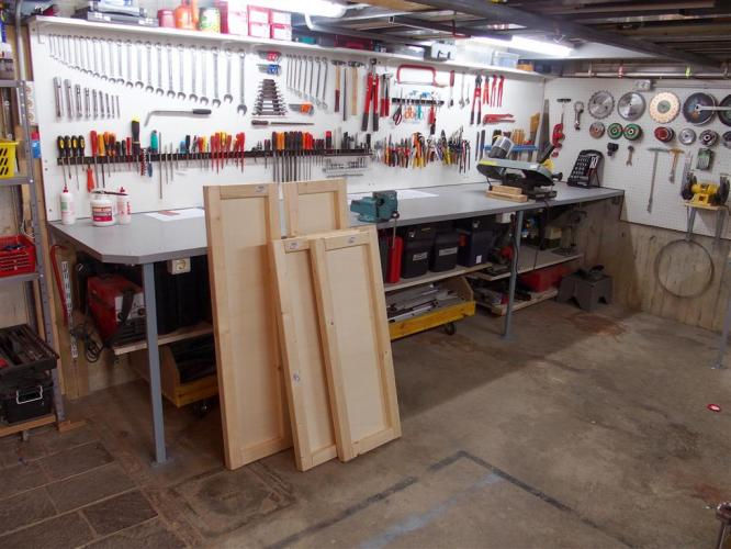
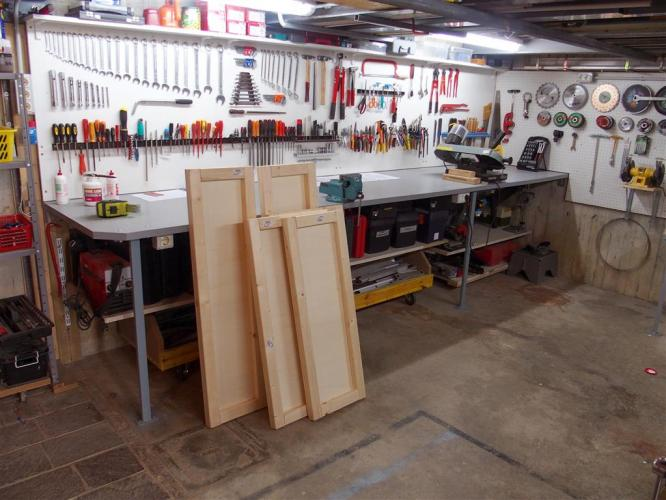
+ tape measure (115, 207)
